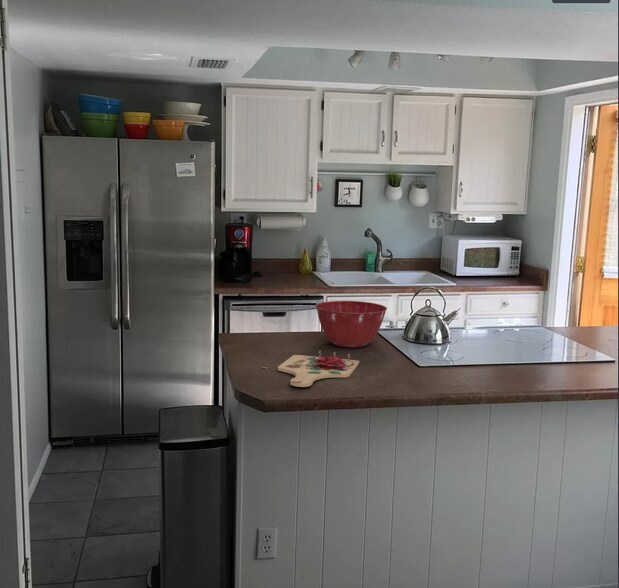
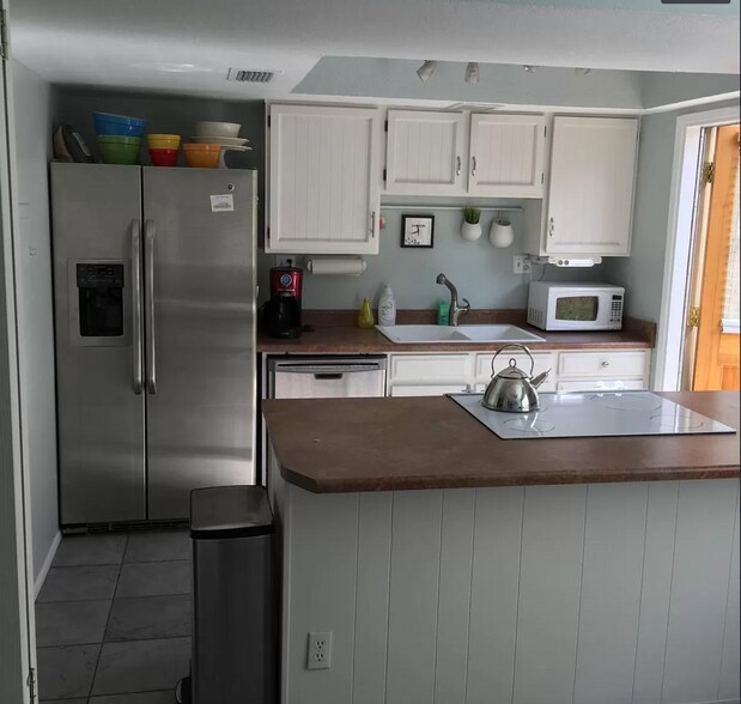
- mixing bowl (350, 325)
- cutting board (313, 366)
